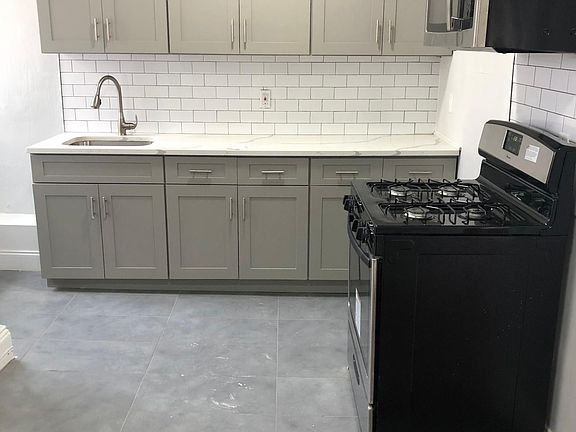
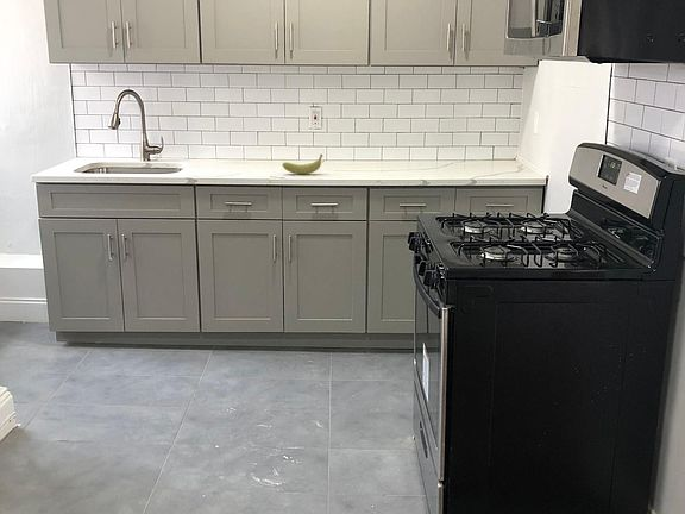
+ fruit (302, 165)
